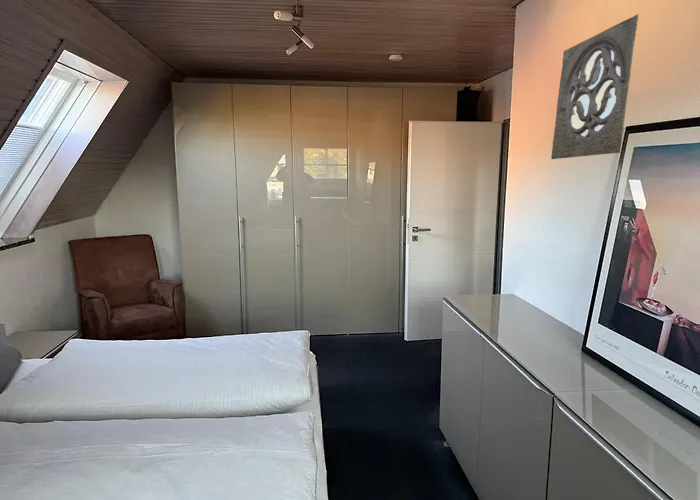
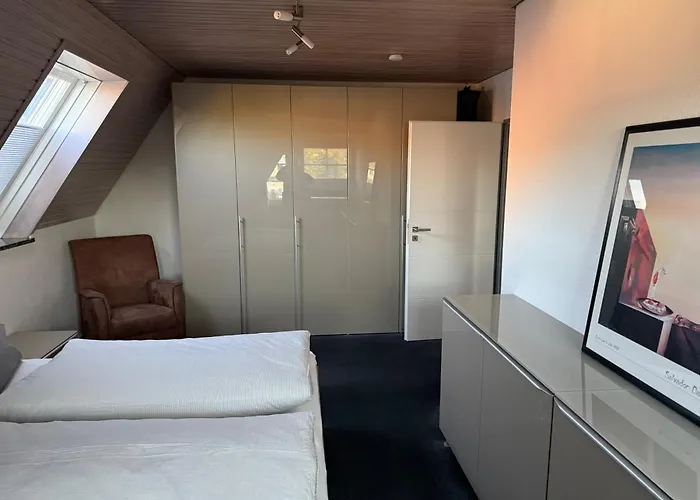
- wall ornament (590, 96)
